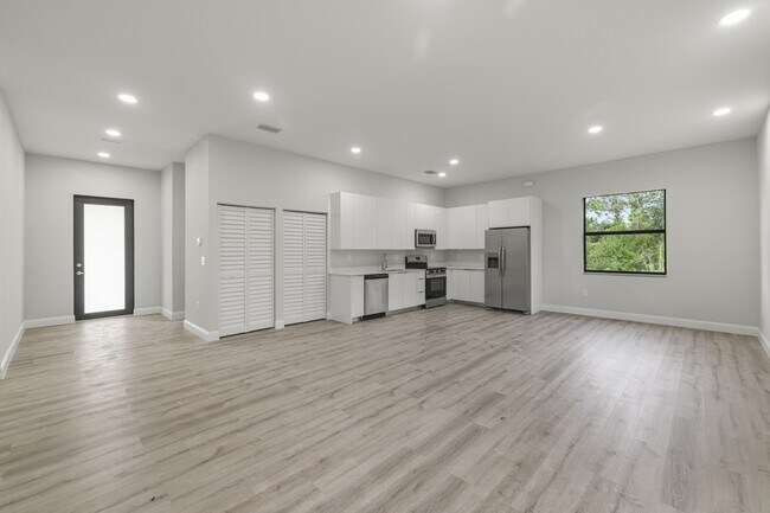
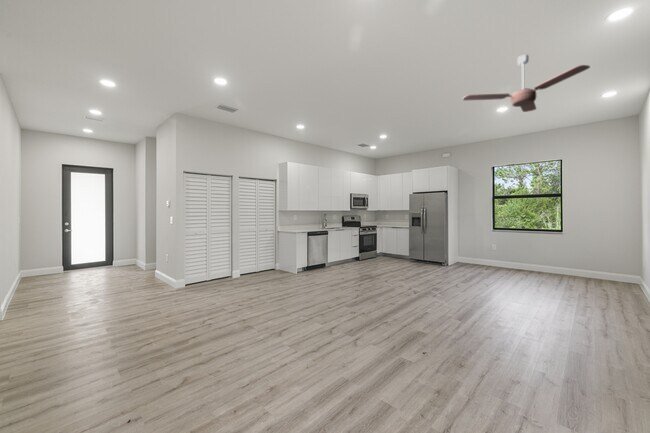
+ ceiling fan (522, 84)
